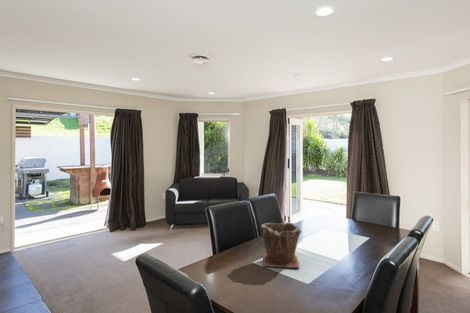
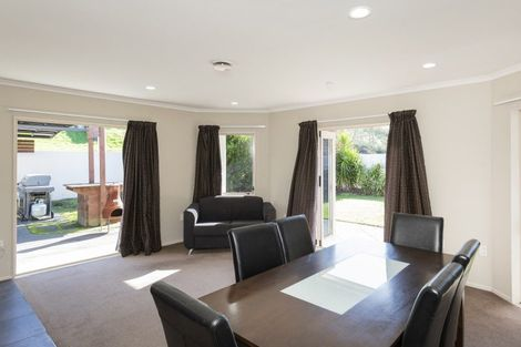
- plant pot (280, 242)
